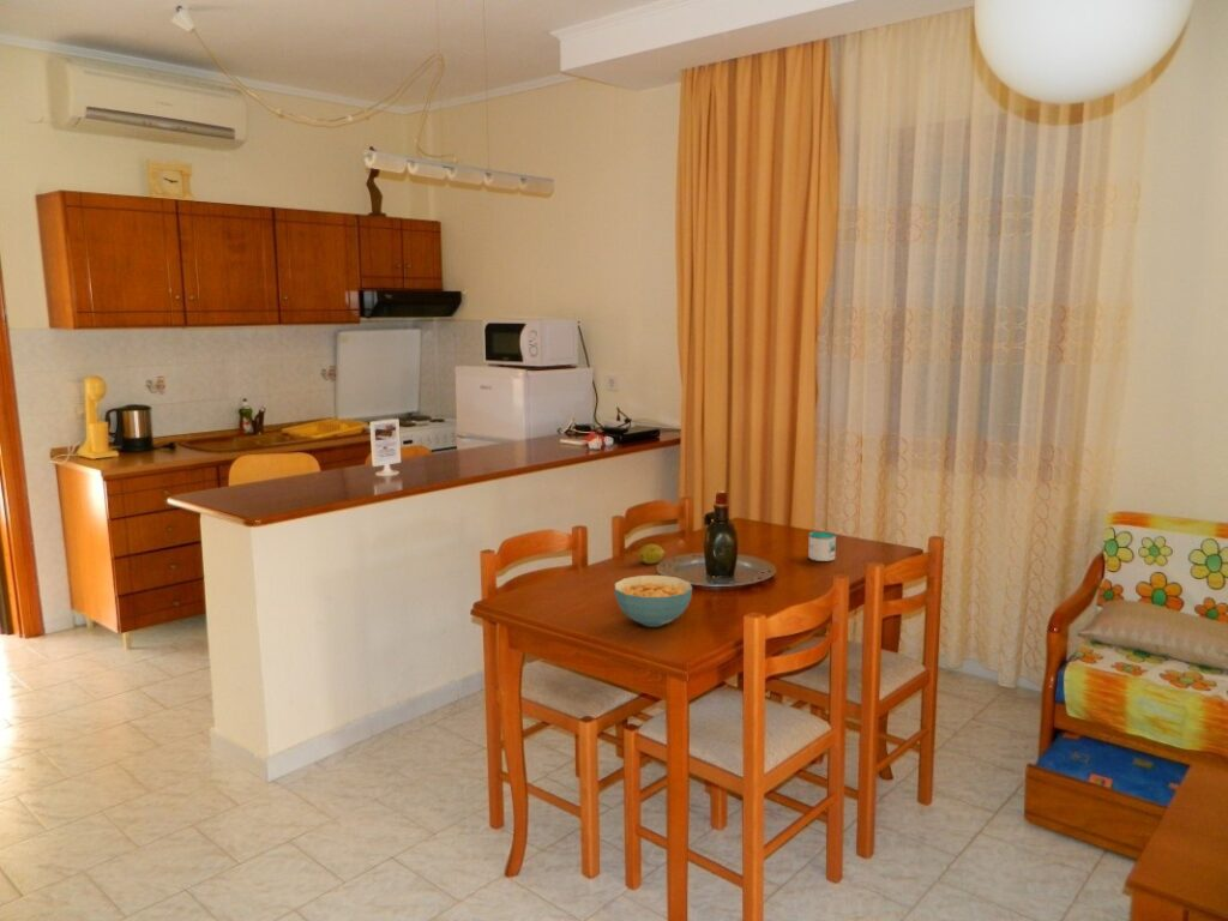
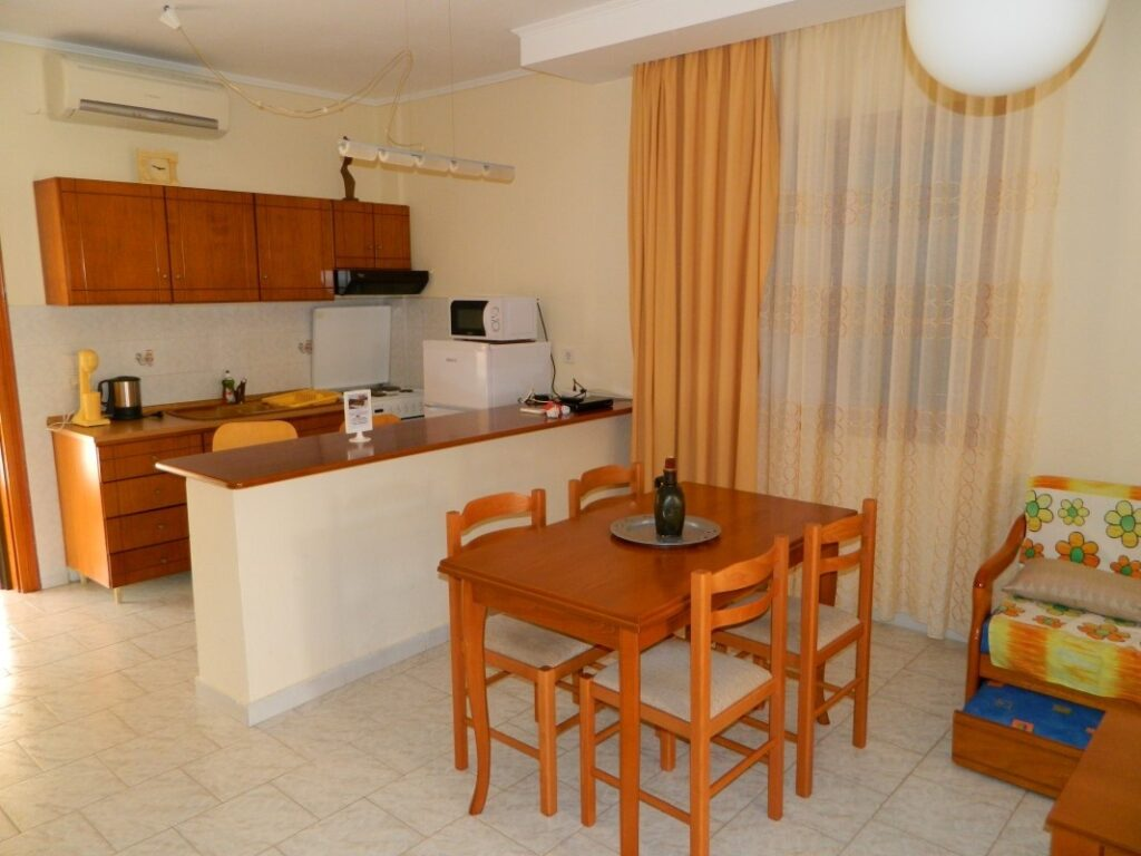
- mug (823, 546)
- cereal bowl (652, 604)
- fruit (651, 553)
